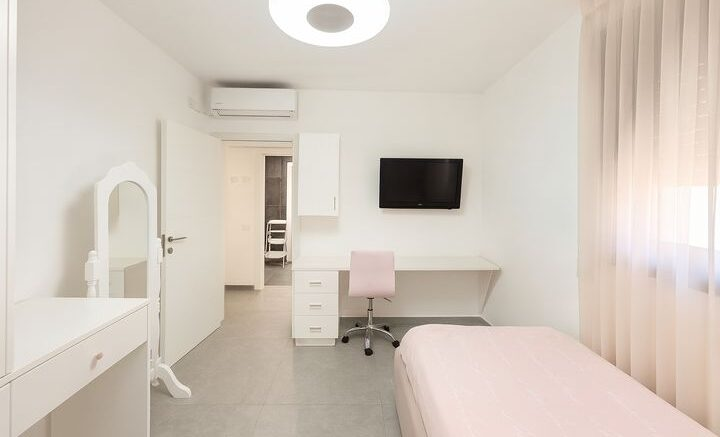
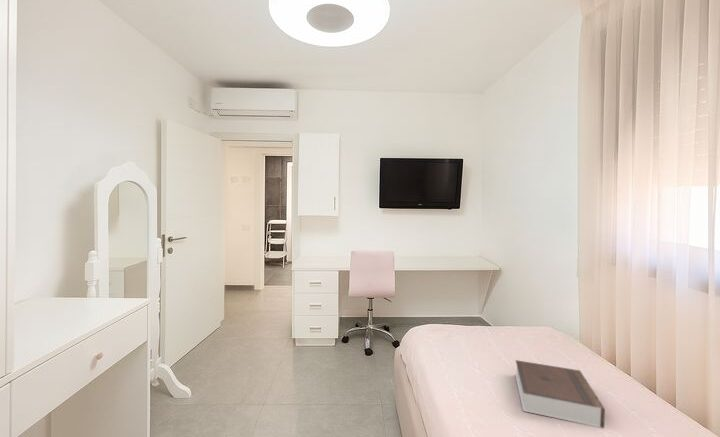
+ book (553, 389)
